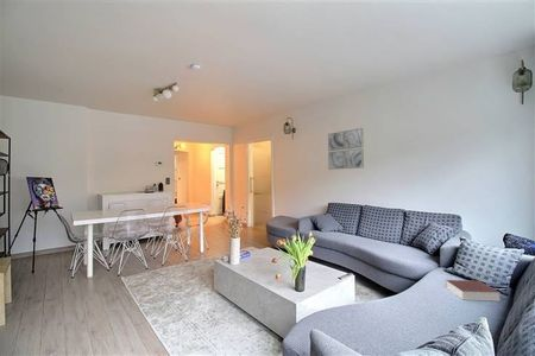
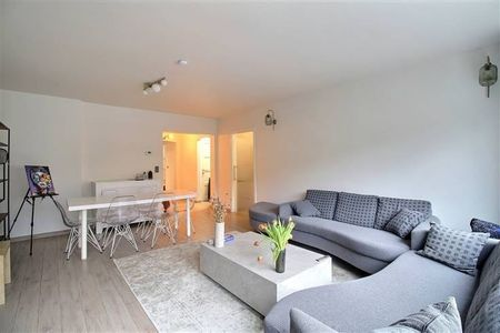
- wall art (345, 148)
- book (471, 290)
